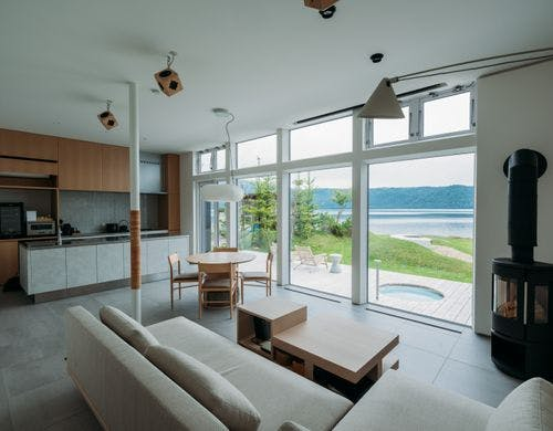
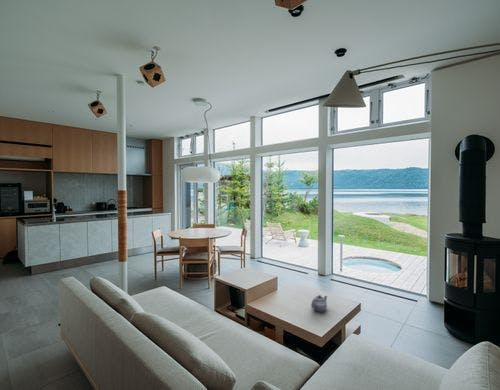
+ teapot (319, 302)
